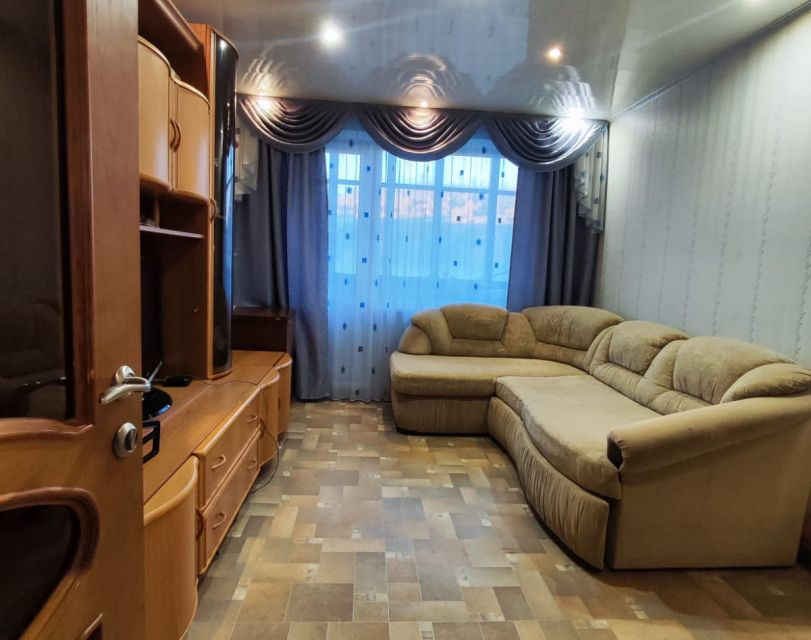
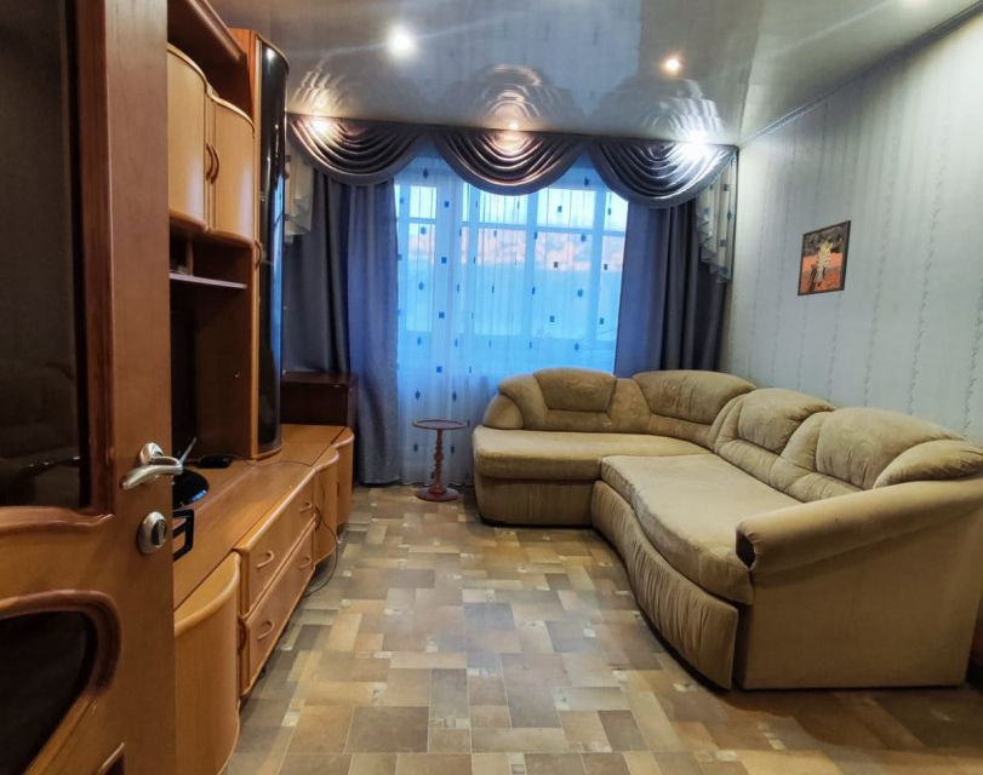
+ side table (438, 459)
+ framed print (822, 260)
